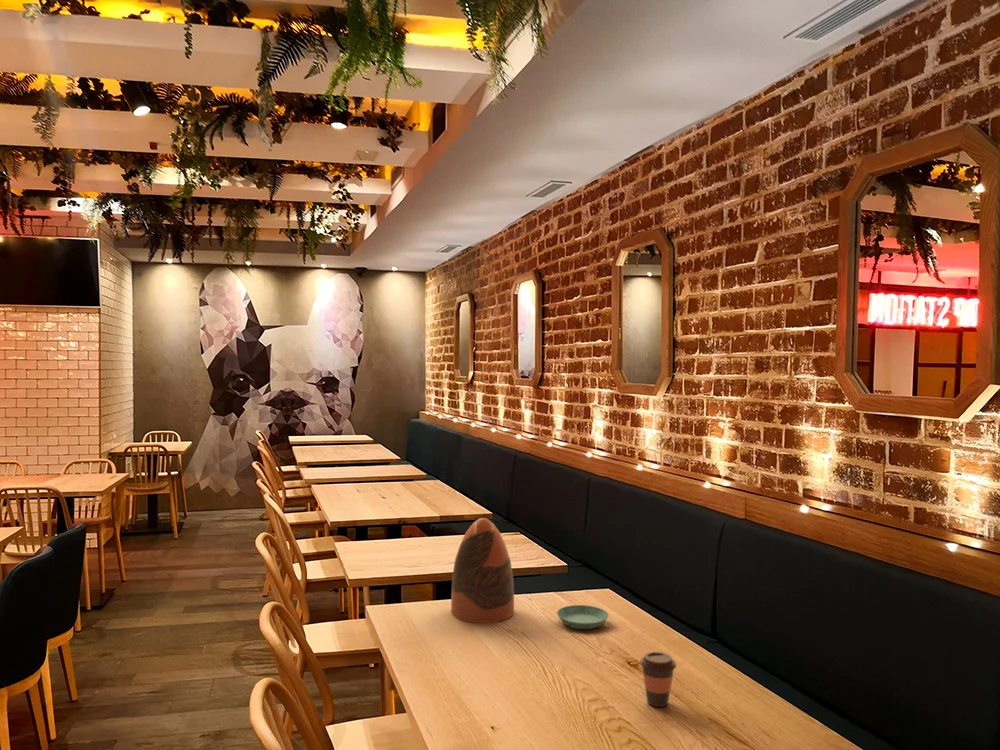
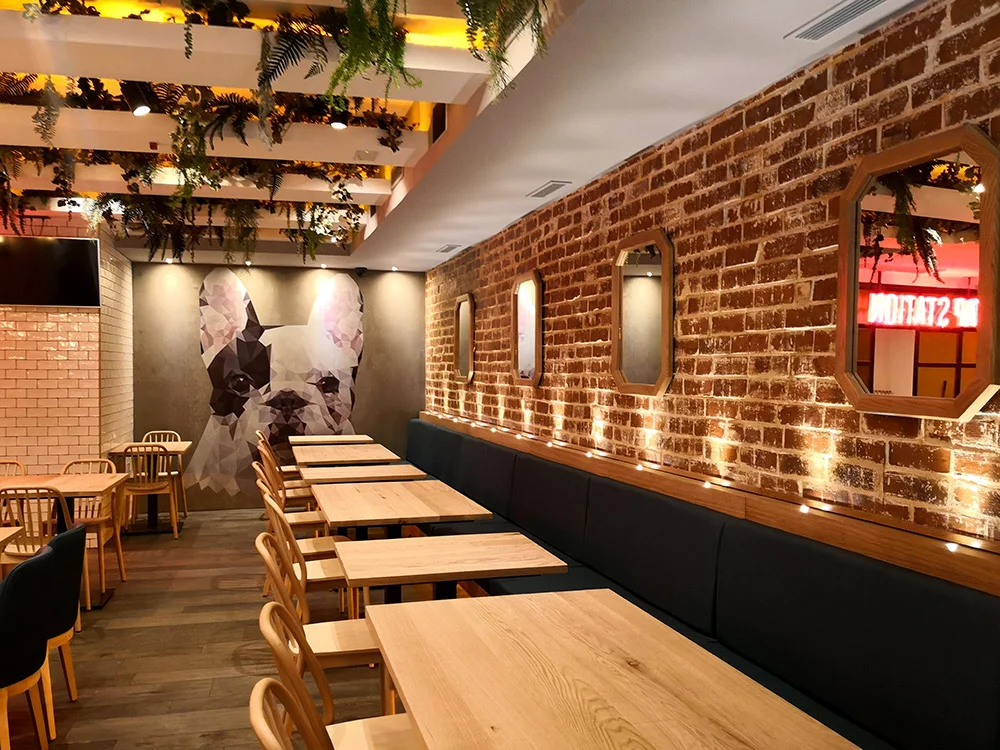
- coffee cup (657, 679)
- decorative vase (482, 565)
- saucer (582, 618)
